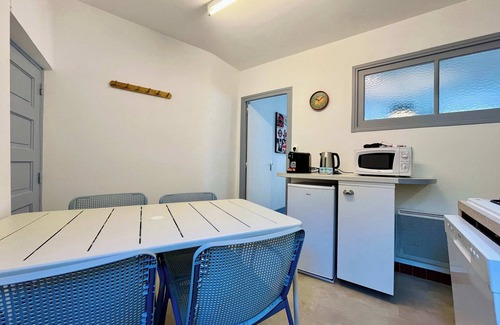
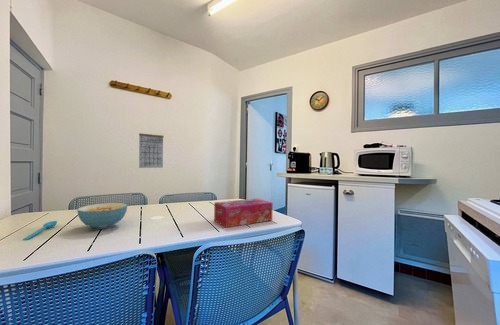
+ tissue box (243, 211)
+ spoon (41, 229)
+ calendar (151, 147)
+ cereal bowl (103, 217)
